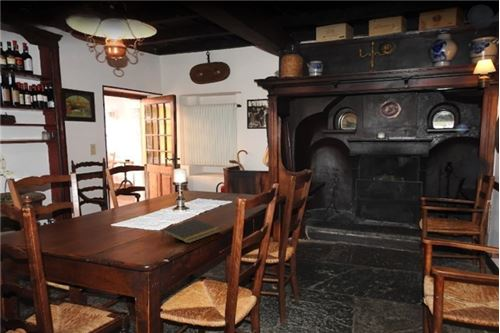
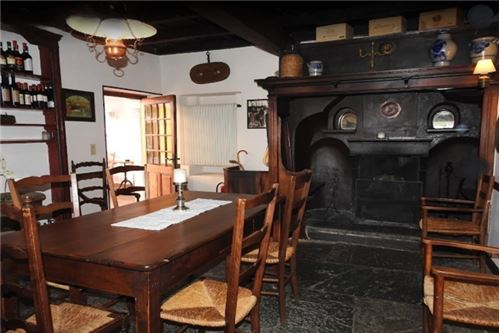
- notepad (192, 230)
